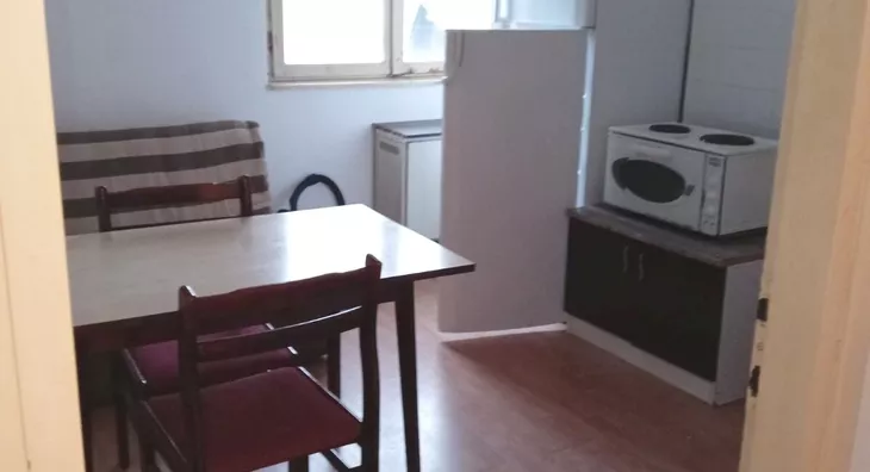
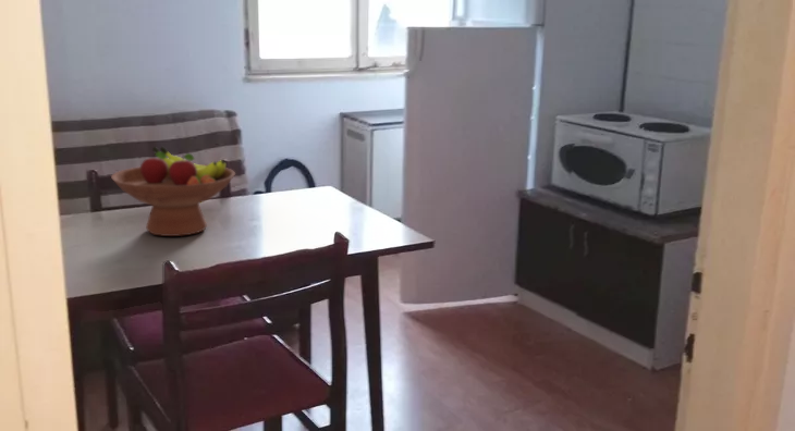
+ fruit bowl (174, 190)
